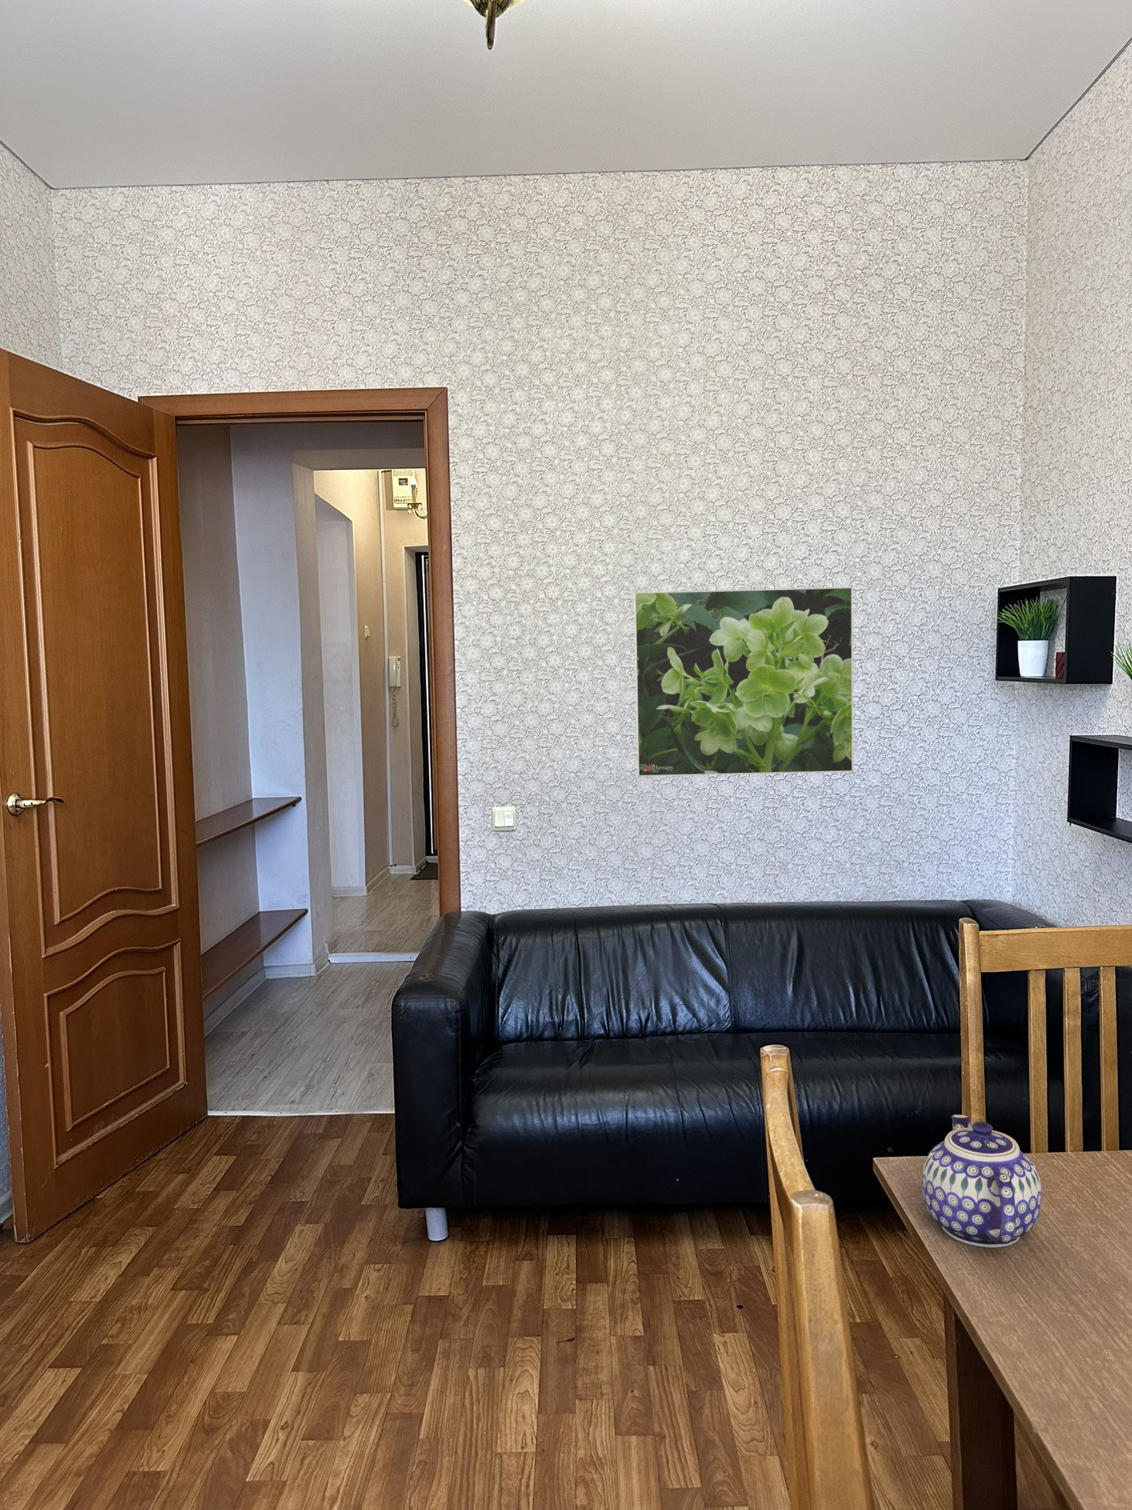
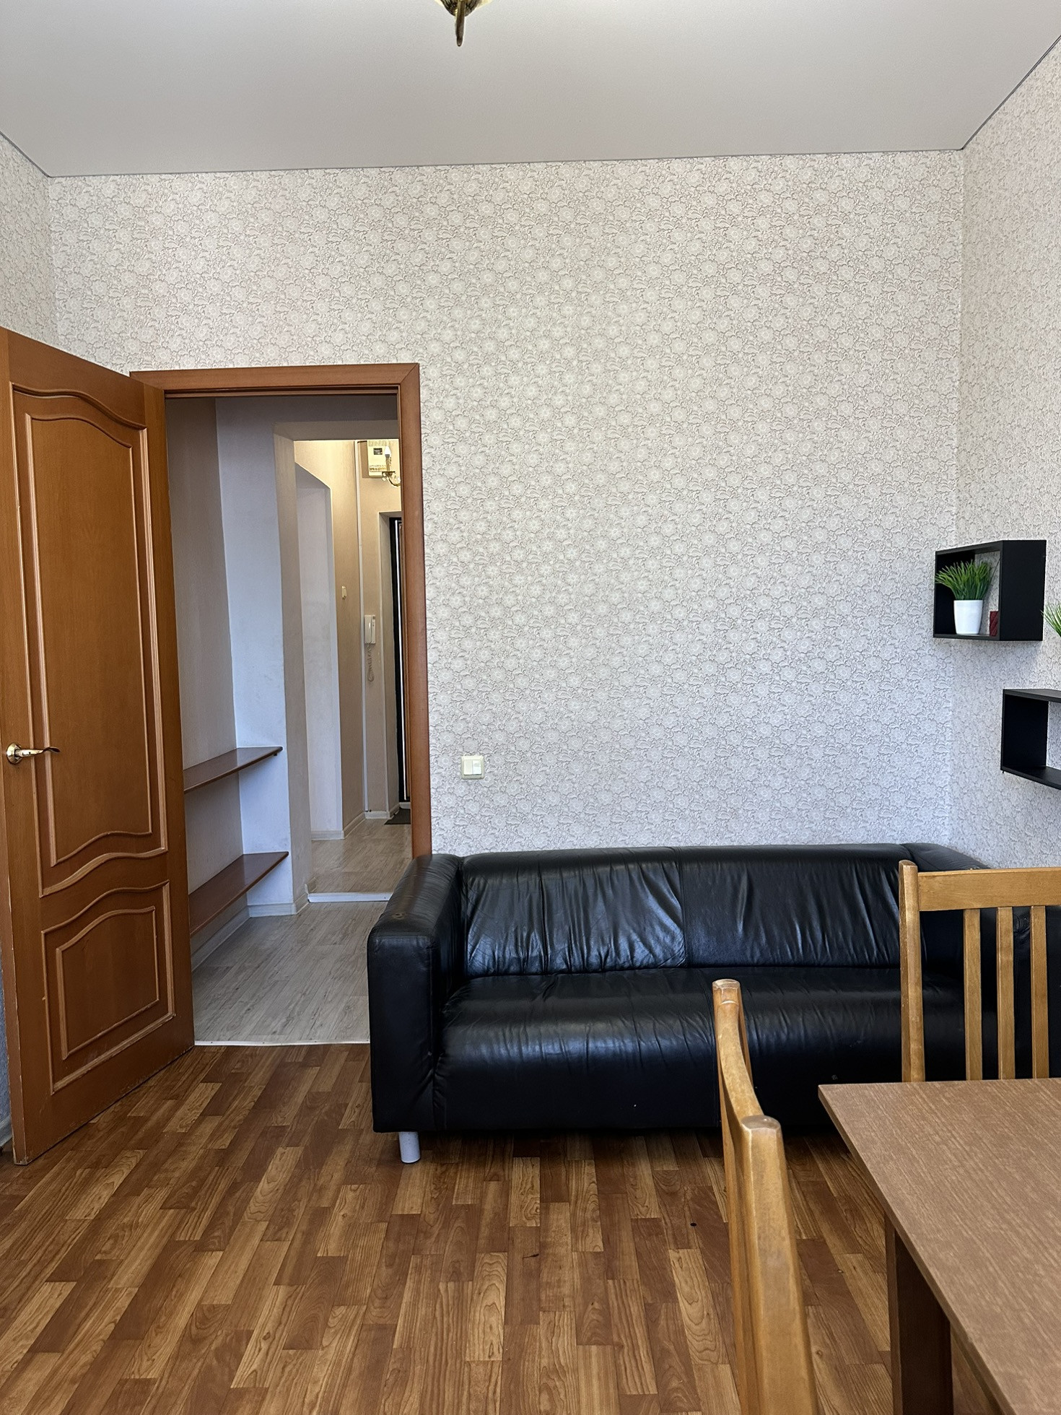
- teapot (980, 1176)
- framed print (743, 681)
